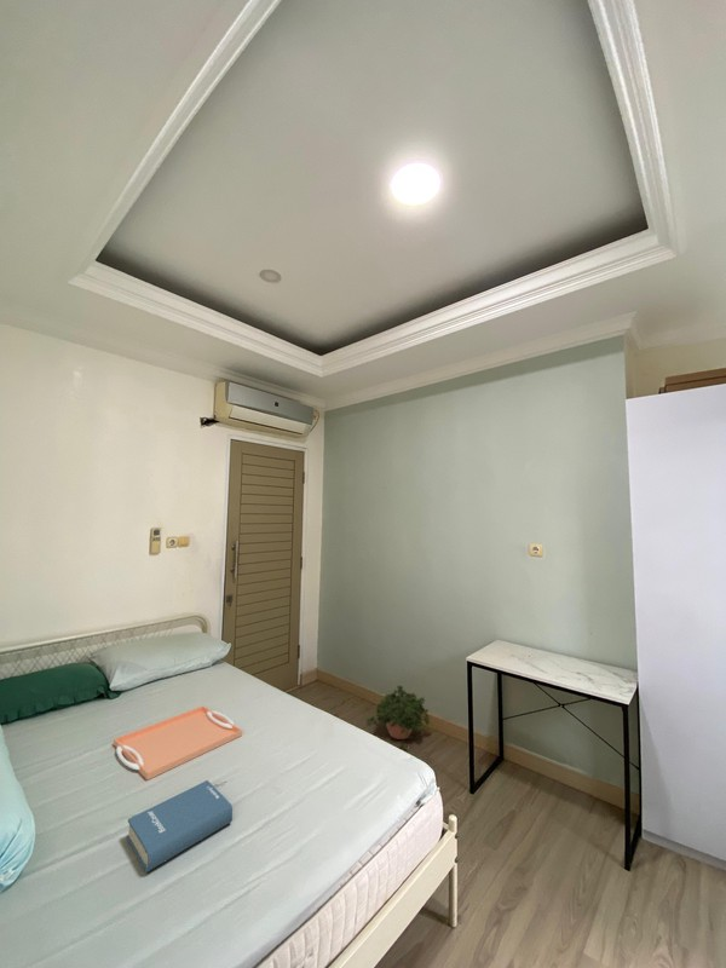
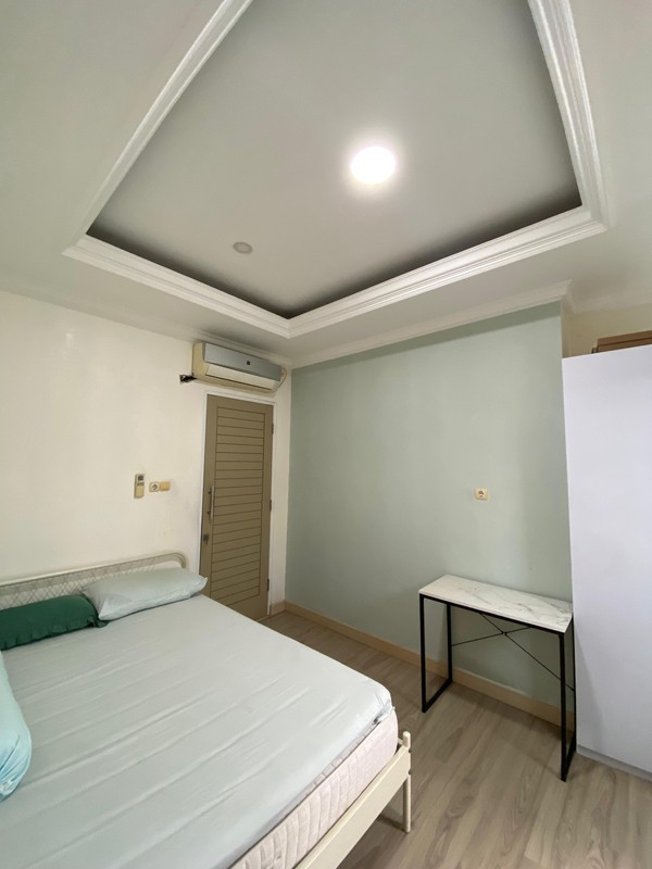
- serving tray (179, 737)
- hardback book (180, 820)
- potted plant (399, 713)
